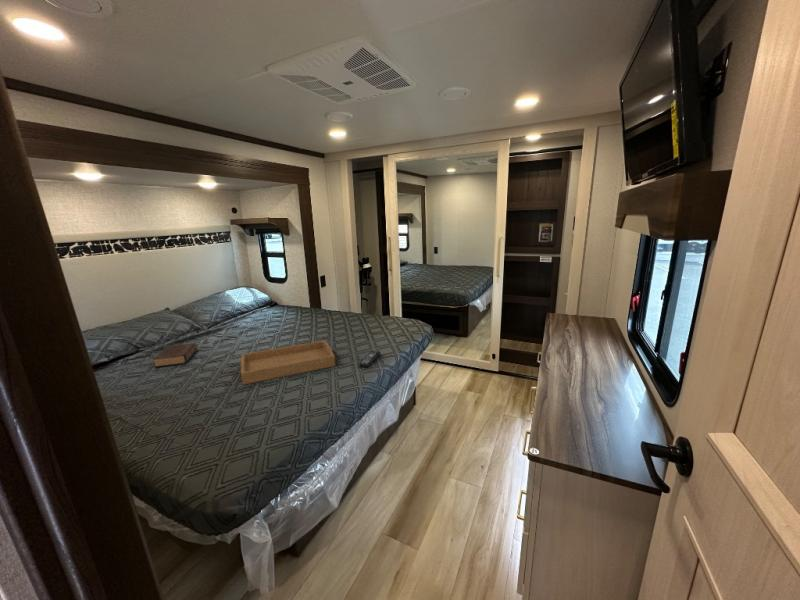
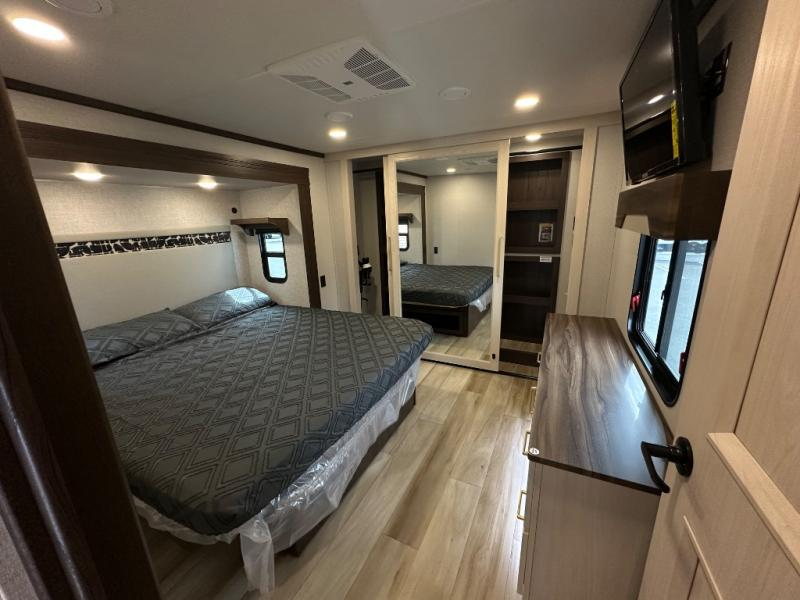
- serving tray (287, 358)
- remote control (370, 358)
- book (176, 354)
